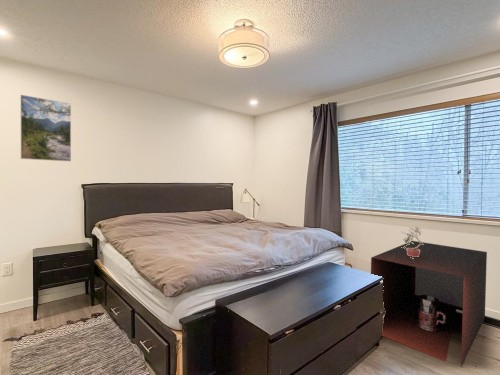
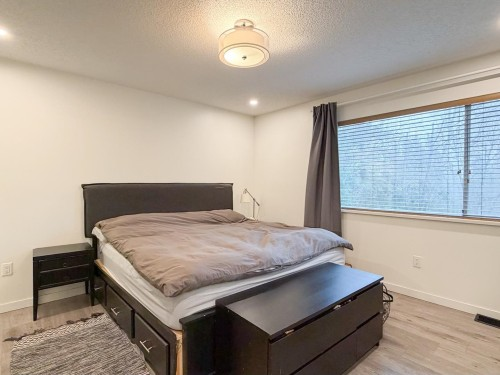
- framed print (46, 129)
- potted plant (411, 242)
- storage cabinet (431, 289)
